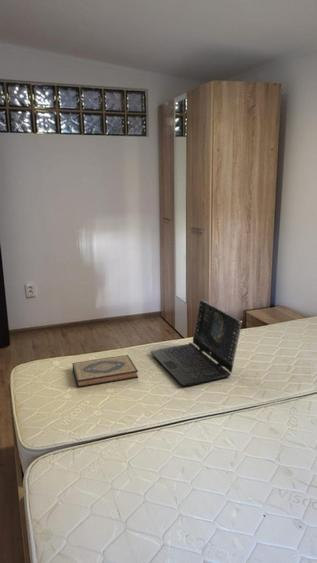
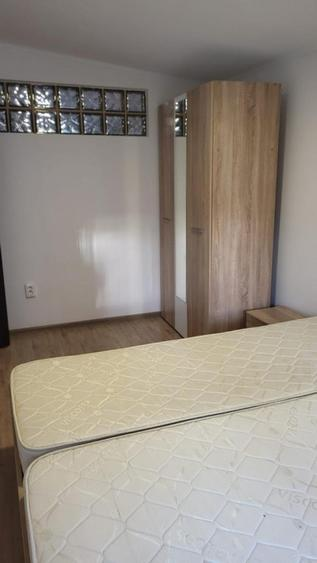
- hardback book (104, 369)
- laptop (193, 339)
